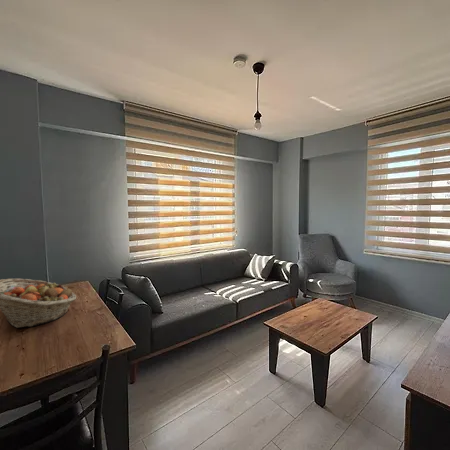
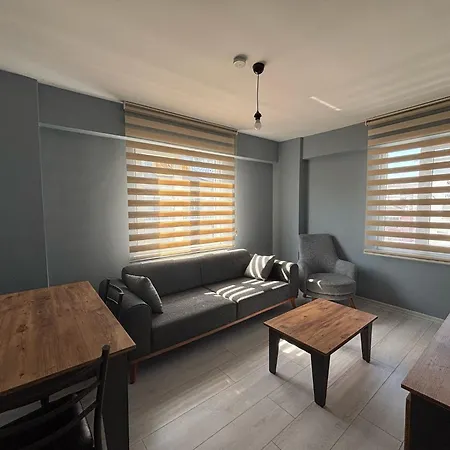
- fruit basket (34, 297)
